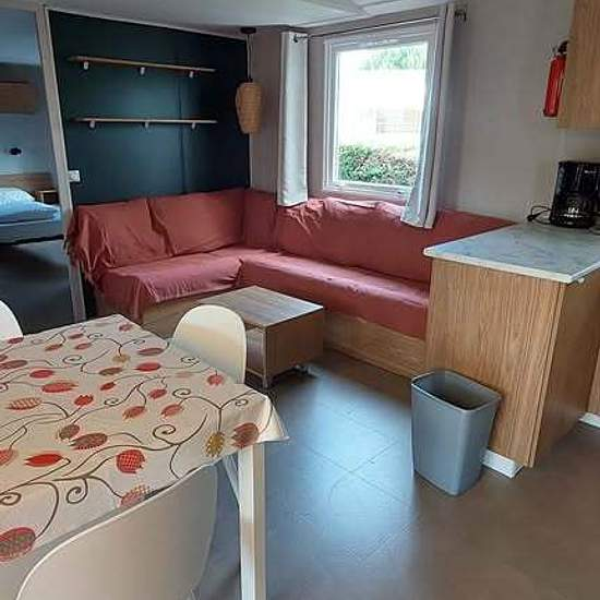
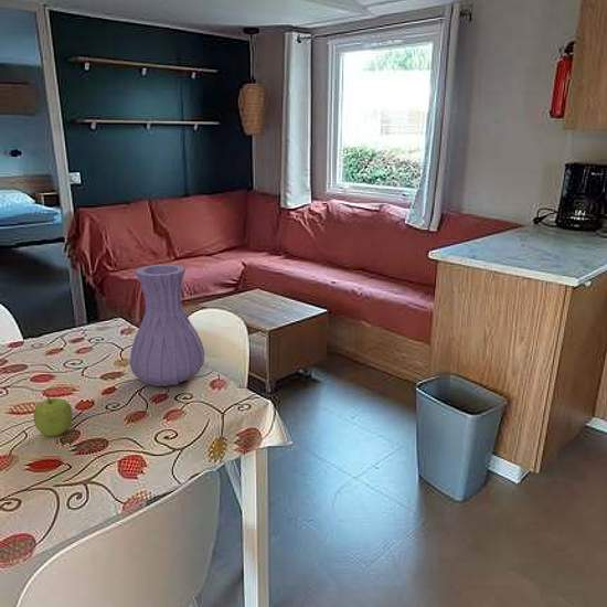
+ vase (164, 324)
+ fruit (53, 415)
